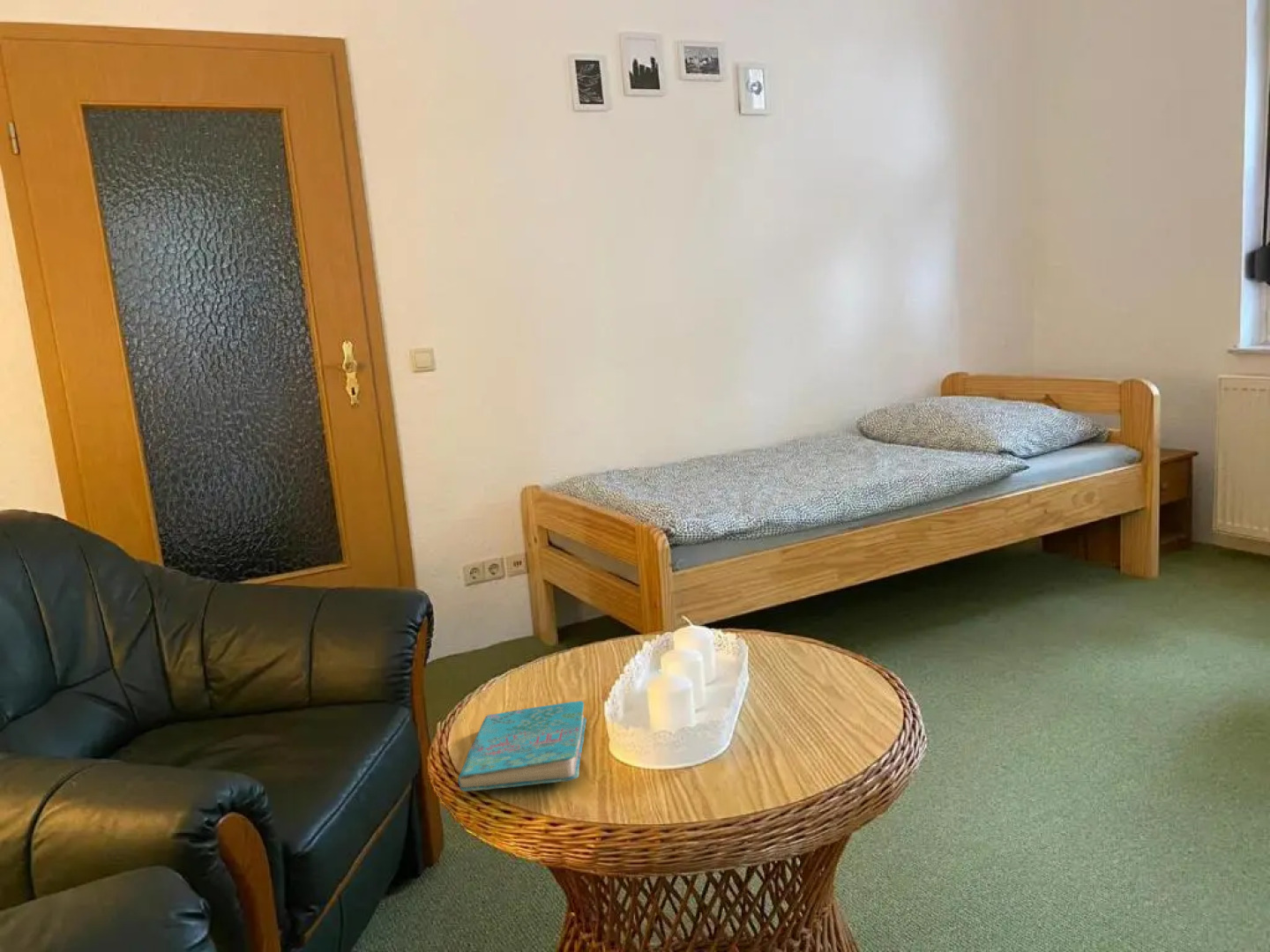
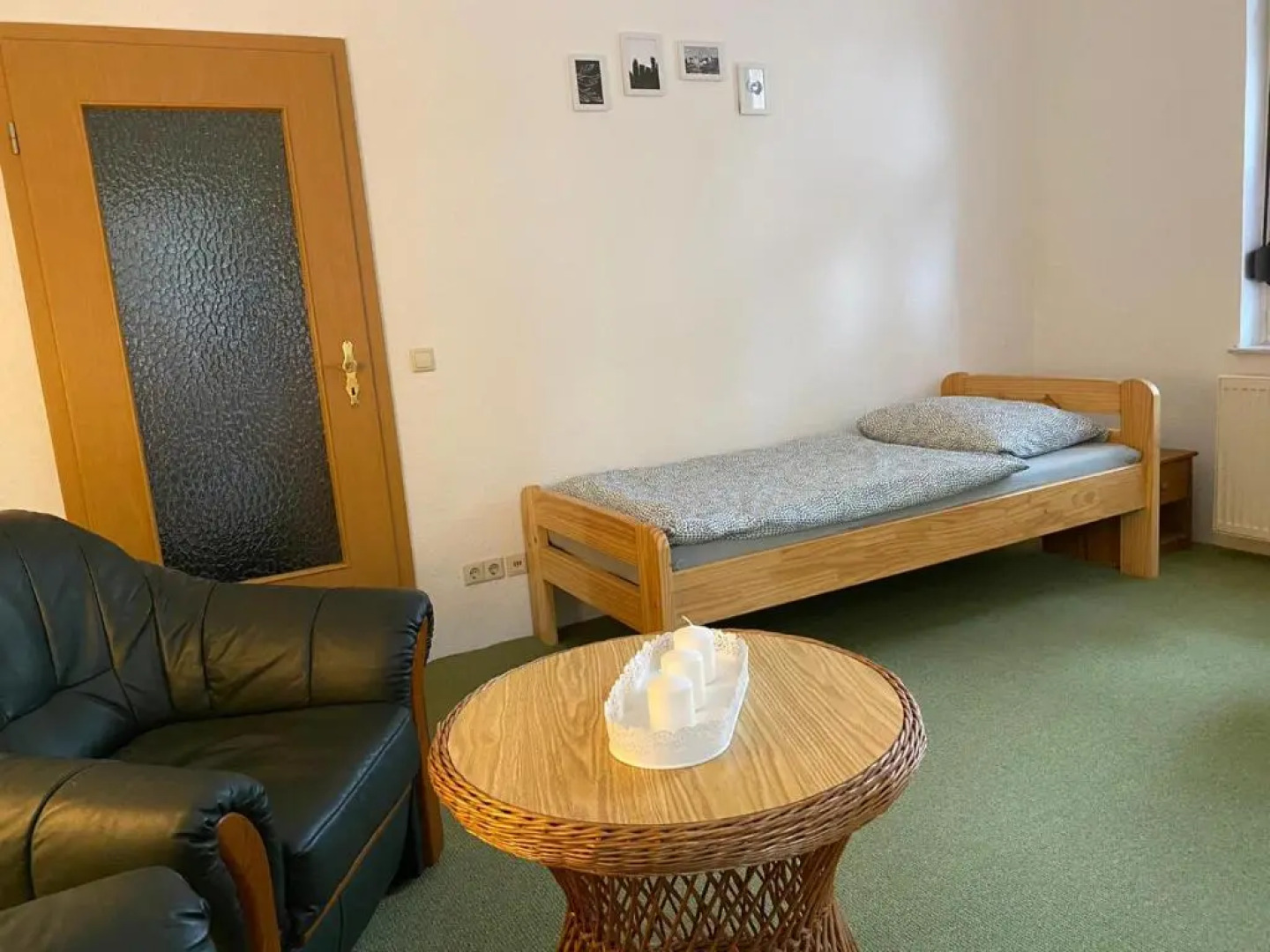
- cover (526, 741)
